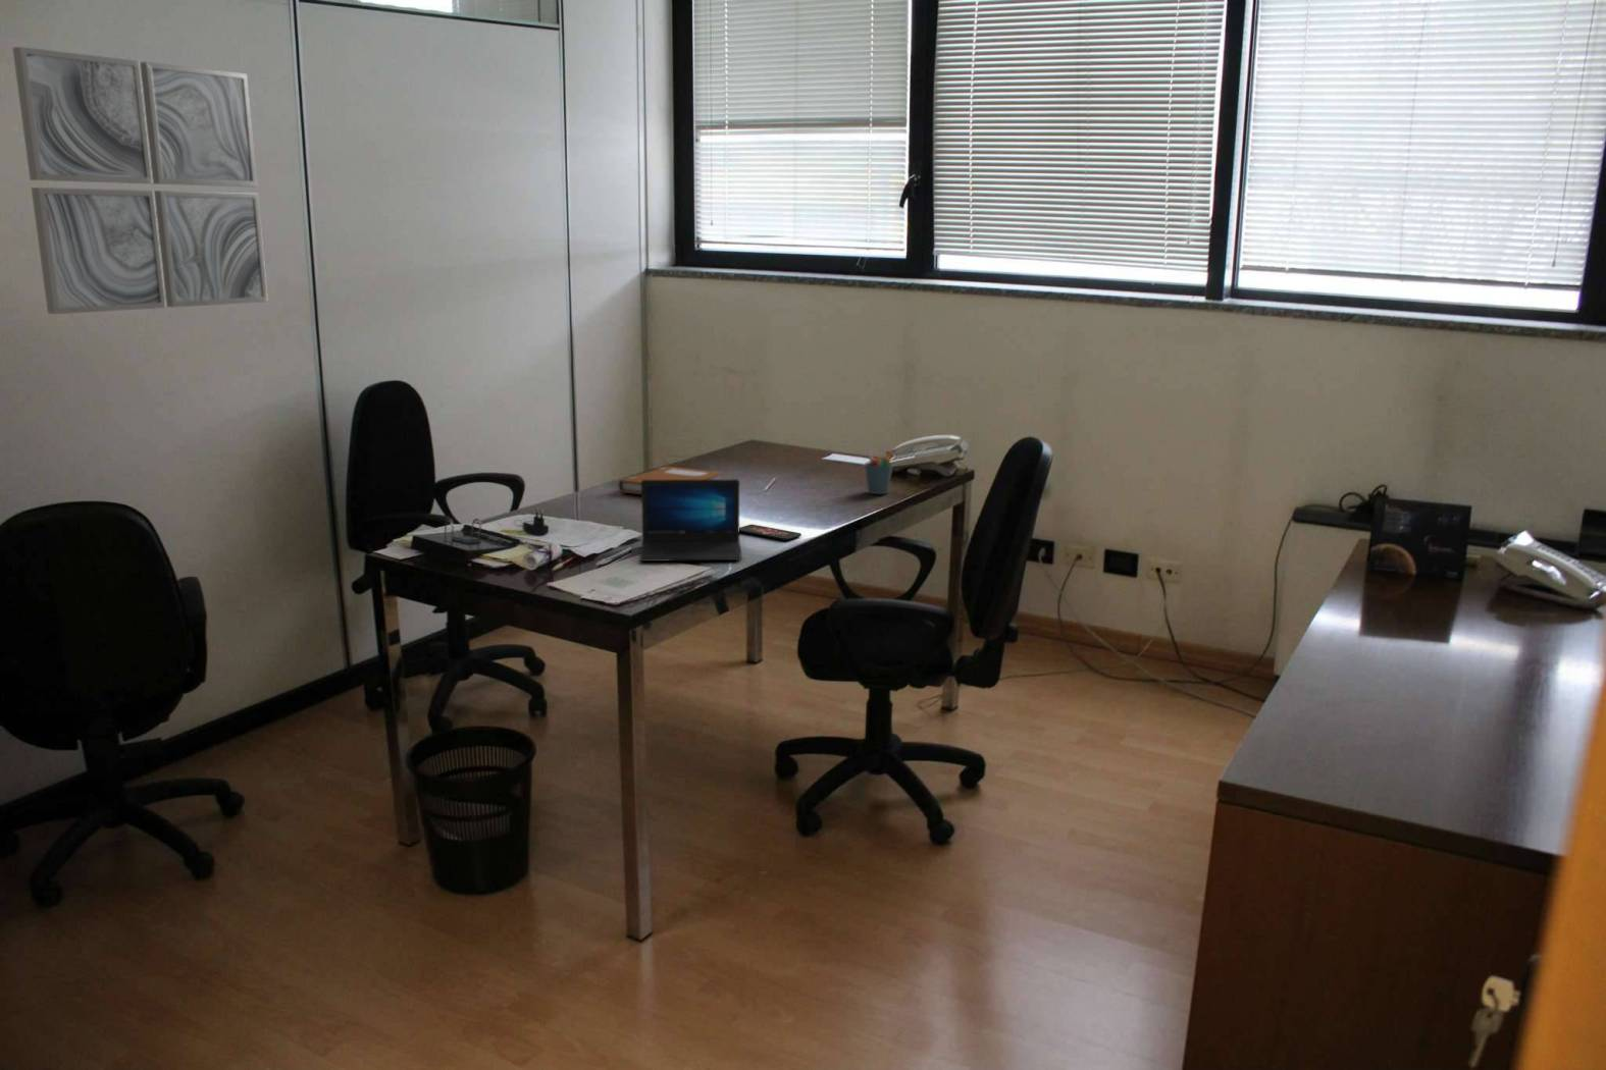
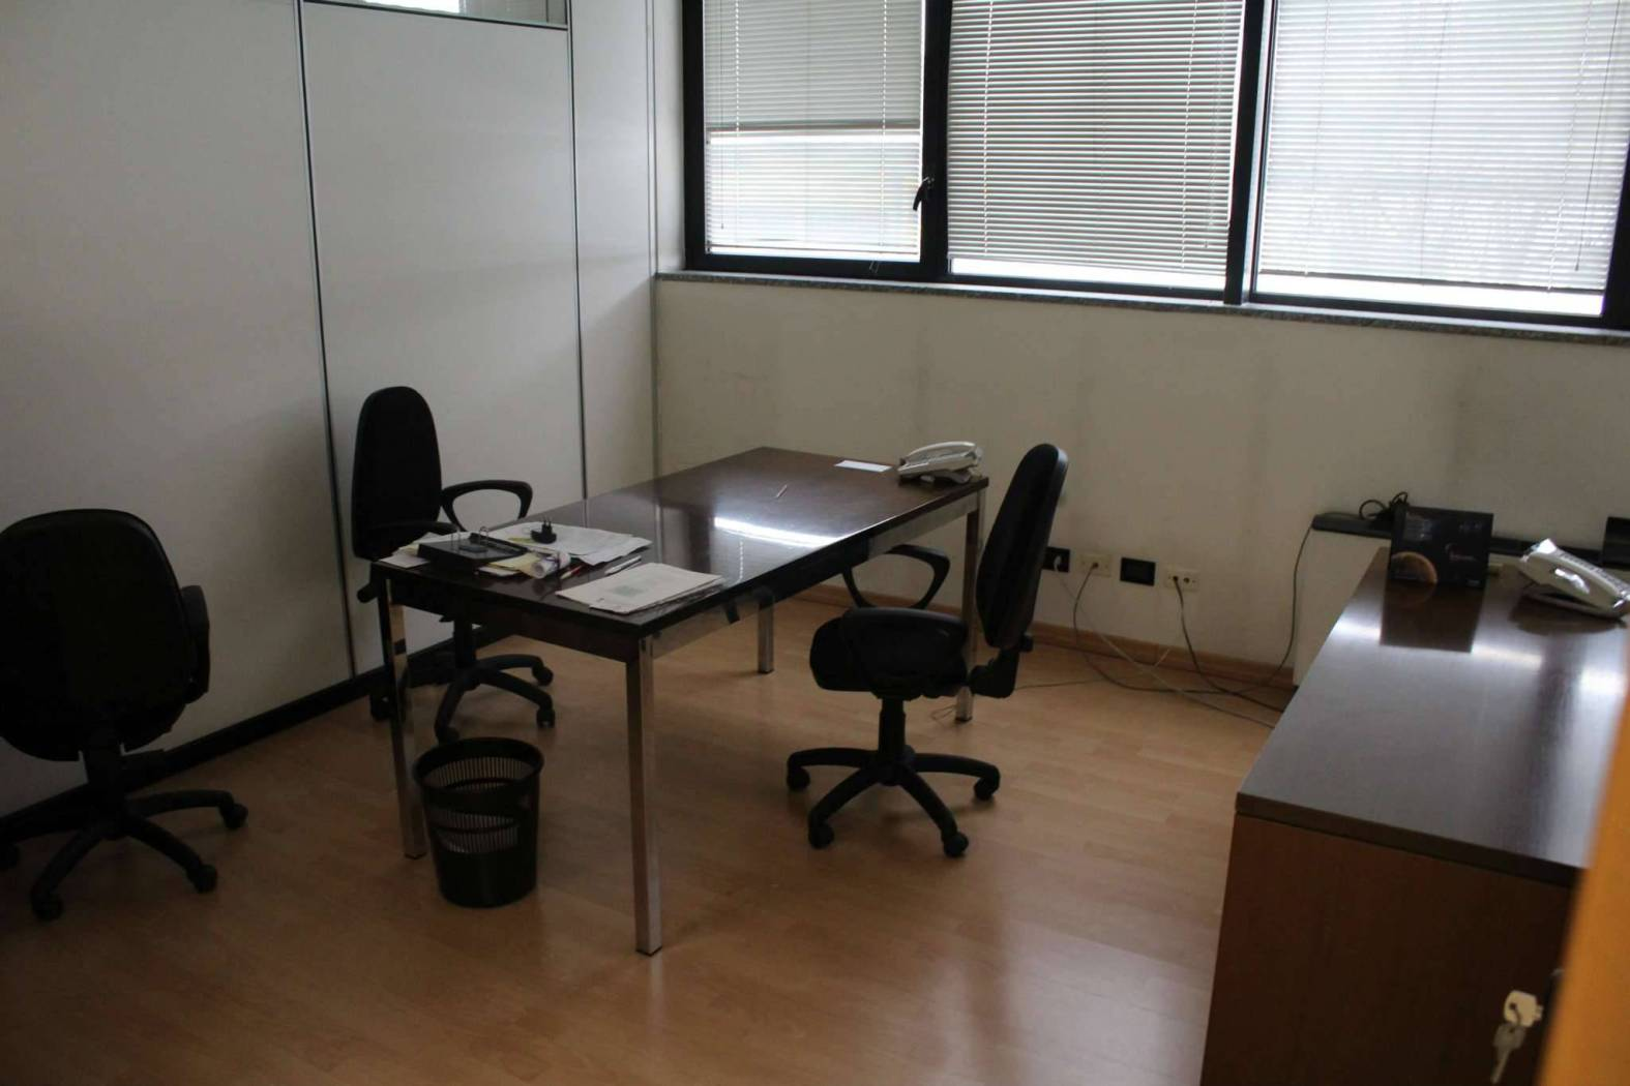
- smartphone (768, 531)
- laptop (691, 518)
- pen holder (879, 469)
- wall art (153, 184)
- notebook (672, 479)
